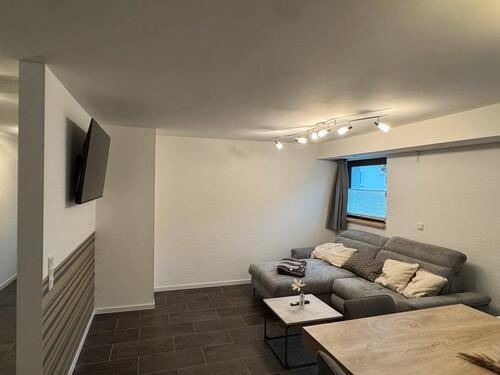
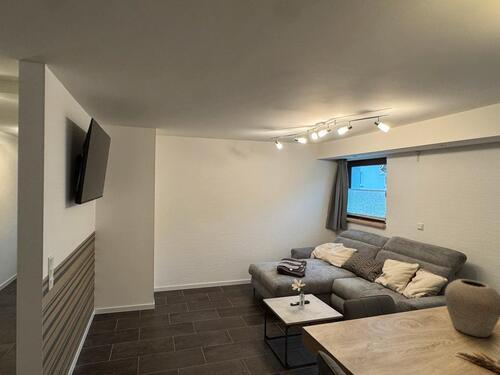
+ vase (472, 306)
